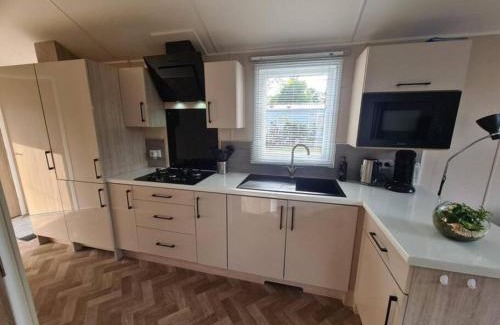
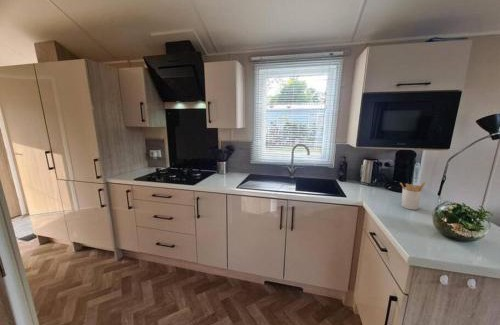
+ utensil holder (411, 194)
